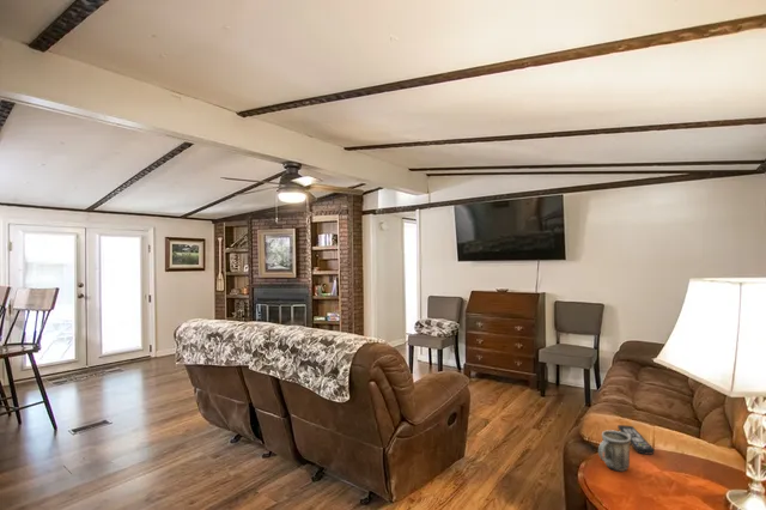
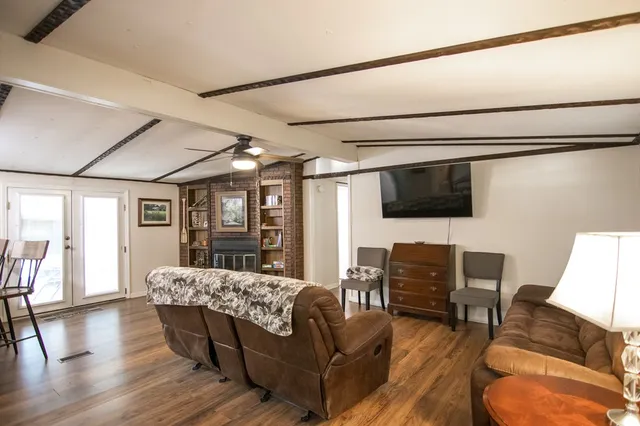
- remote control (634, 438)
- mug (614, 451)
